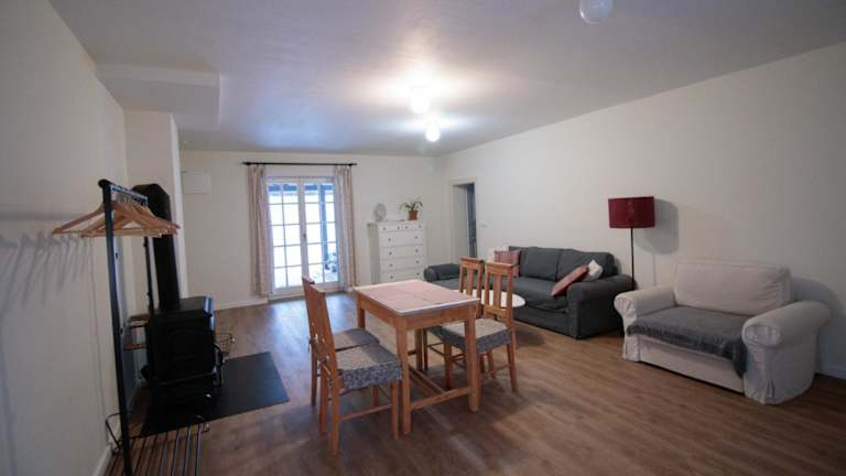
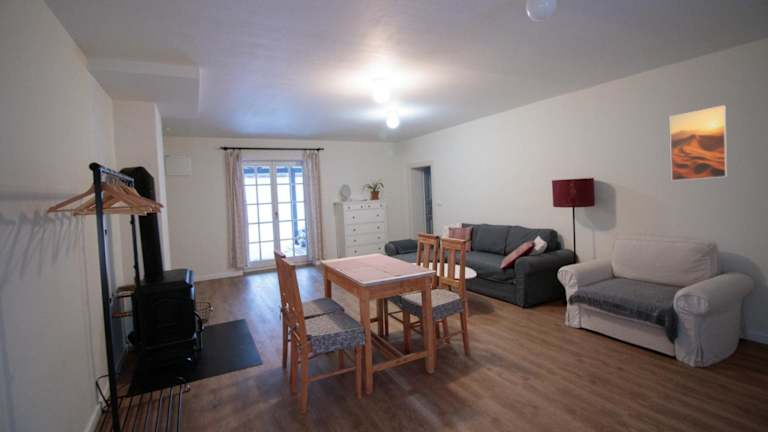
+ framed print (697, 145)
